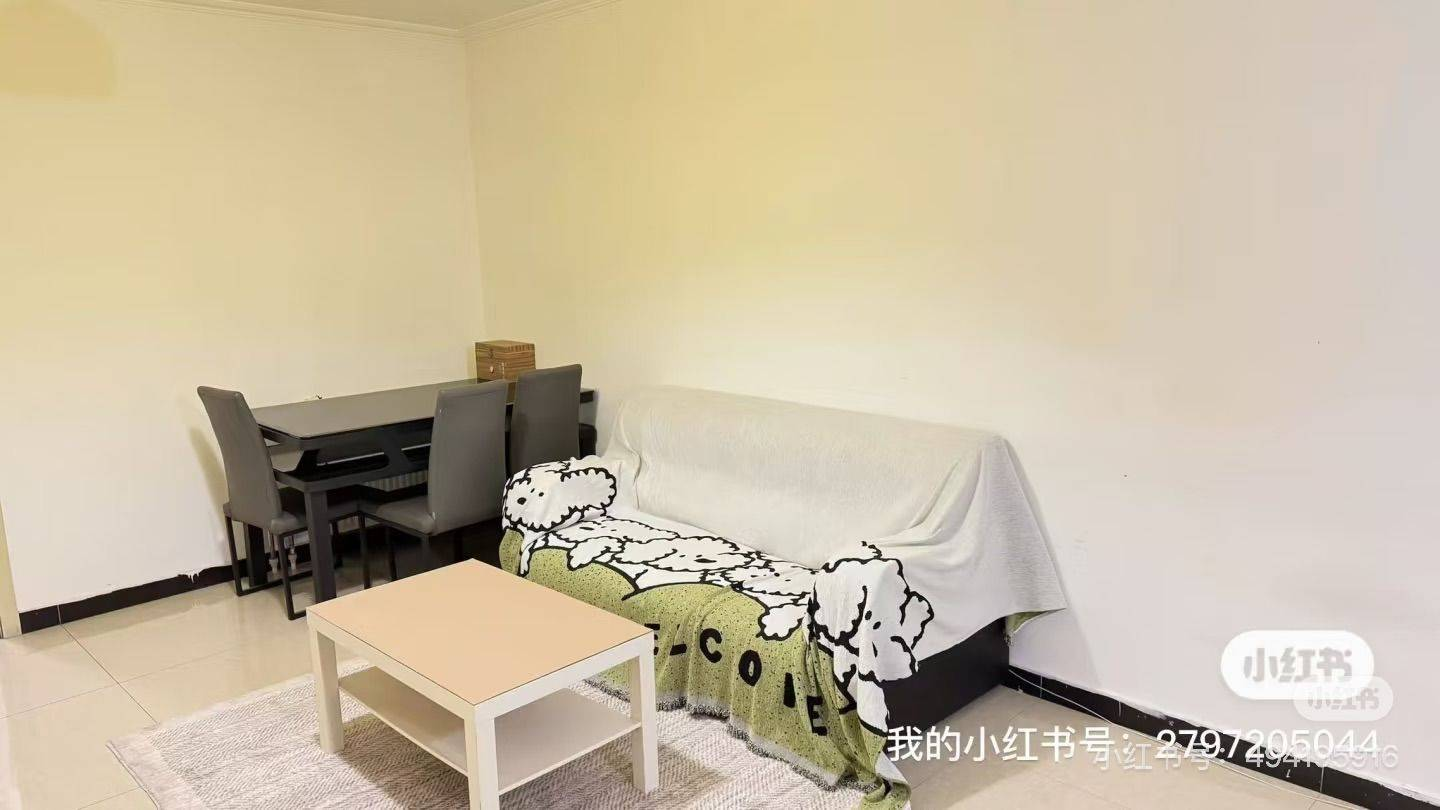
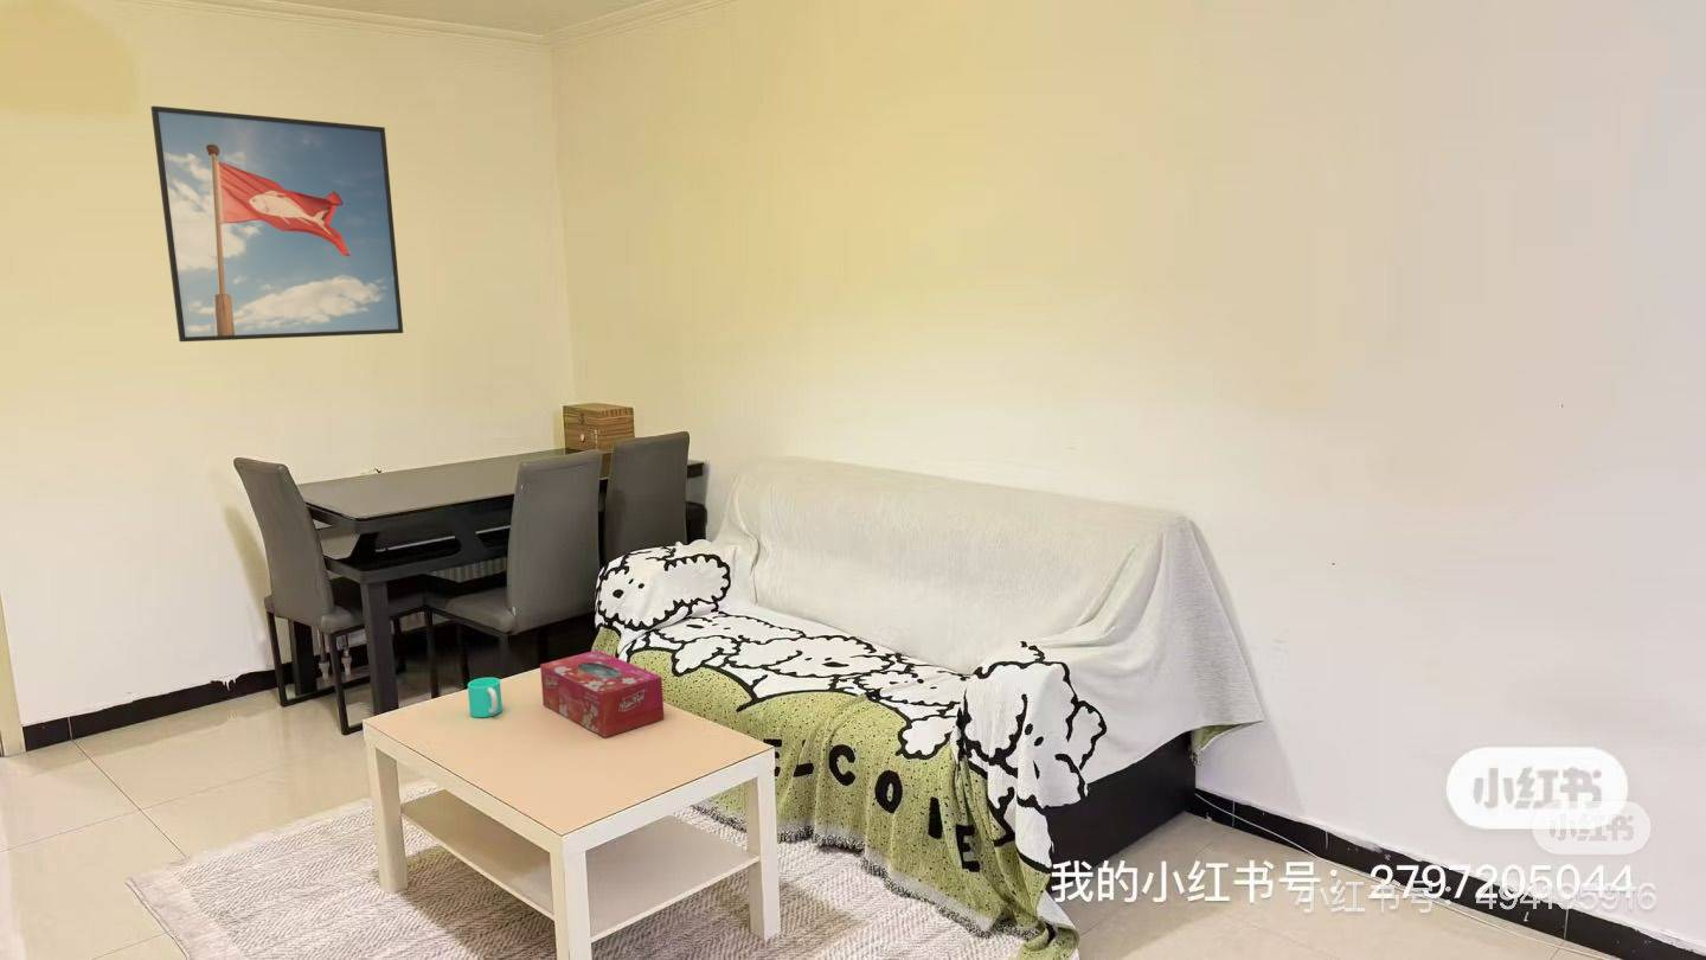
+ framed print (287, 229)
+ cup (487, 698)
+ tissue box (601, 691)
